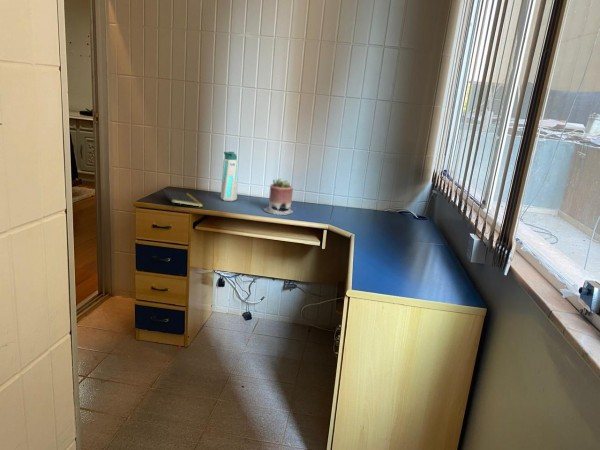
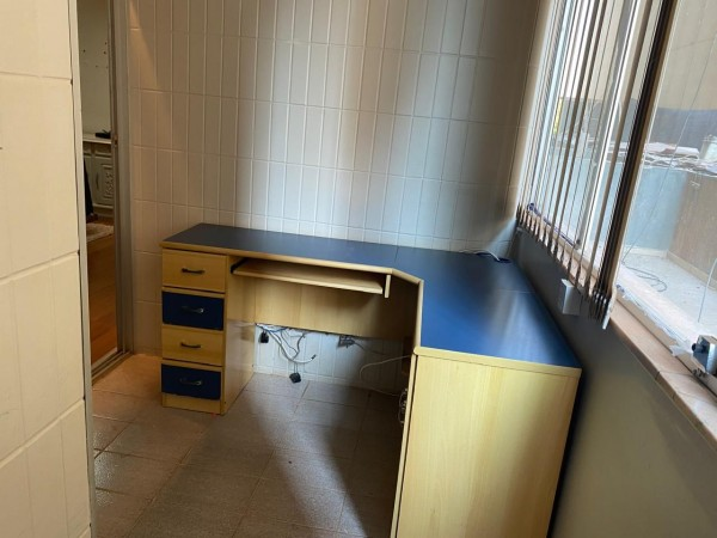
- succulent planter (279, 194)
- water bottle (229, 176)
- notepad (181, 197)
